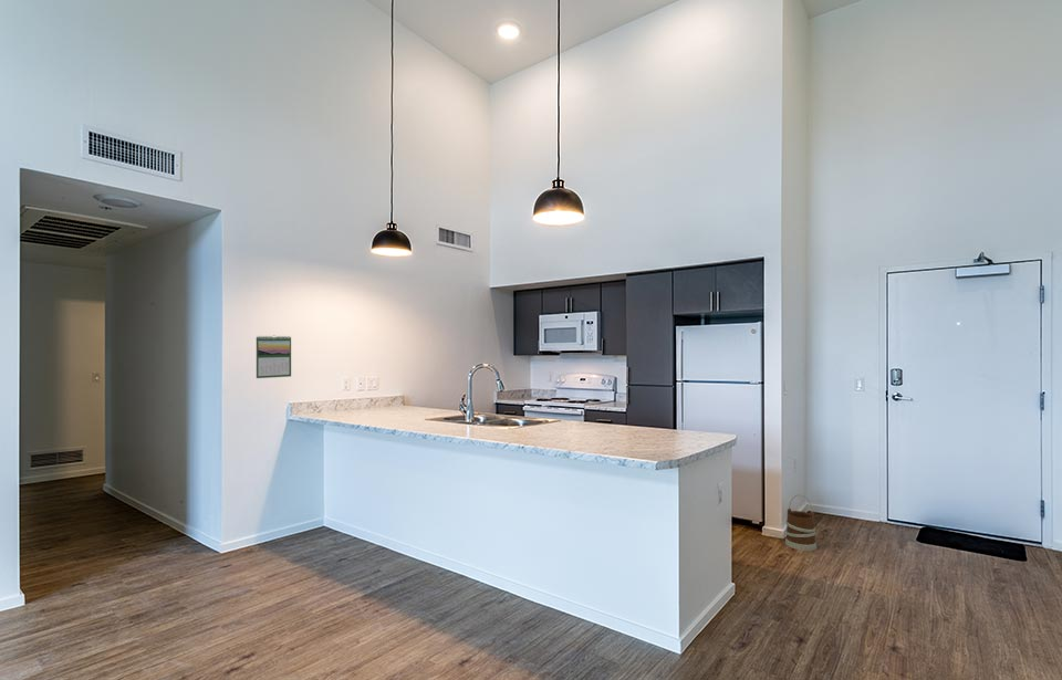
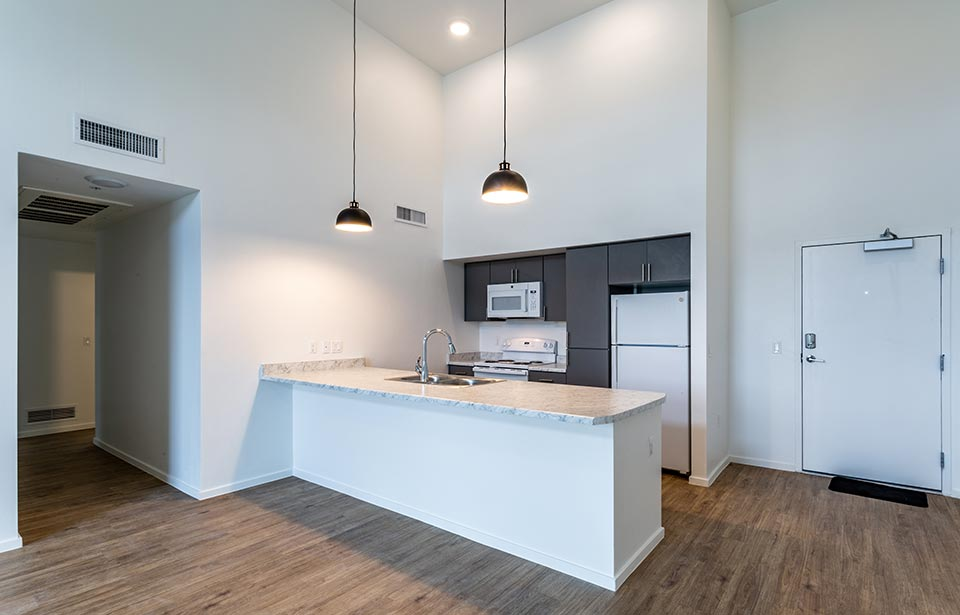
- calendar (273, 356)
- wooden bucket (800, 520)
